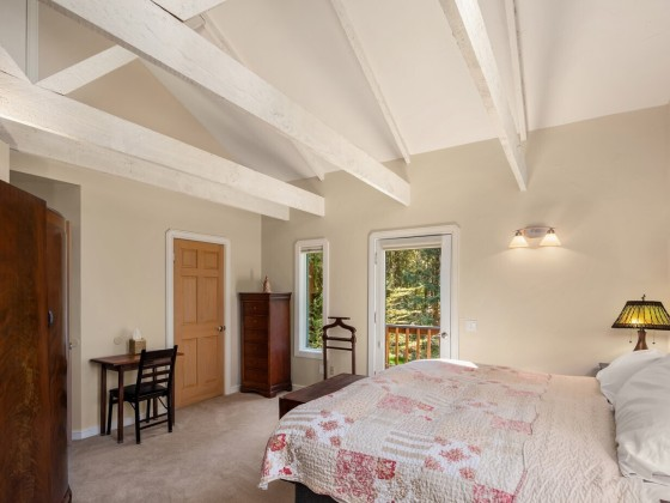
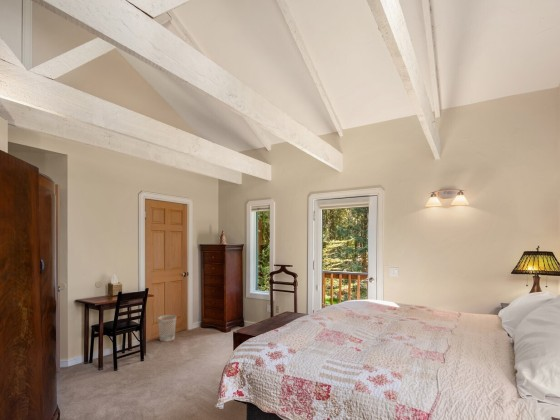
+ wastebasket (167, 328)
